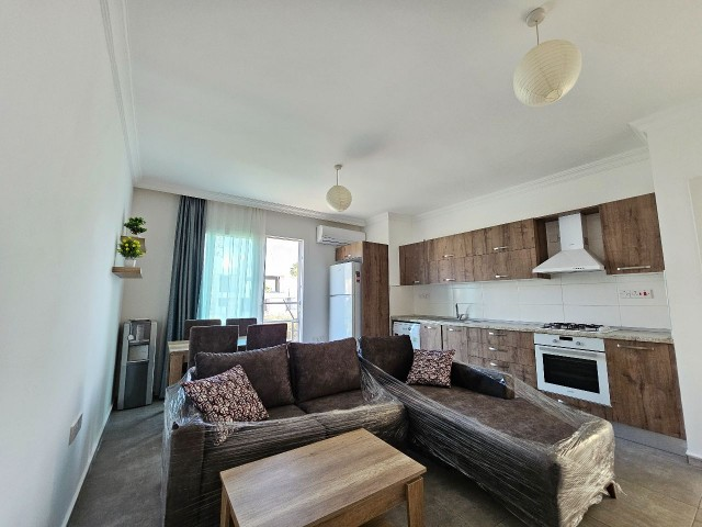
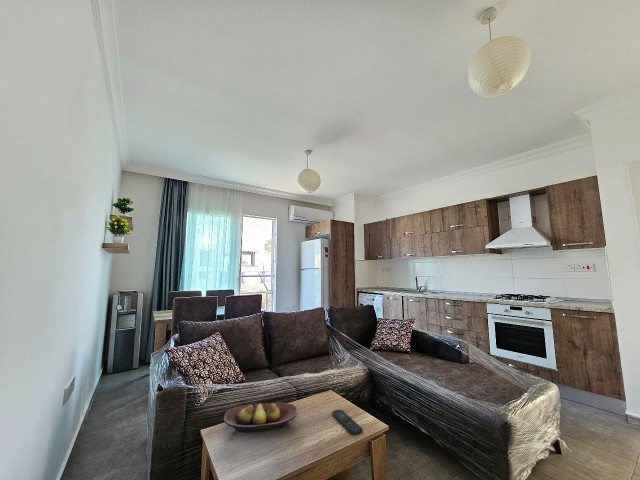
+ fruit bowl (261, 414)
+ remote control (346, 421)
